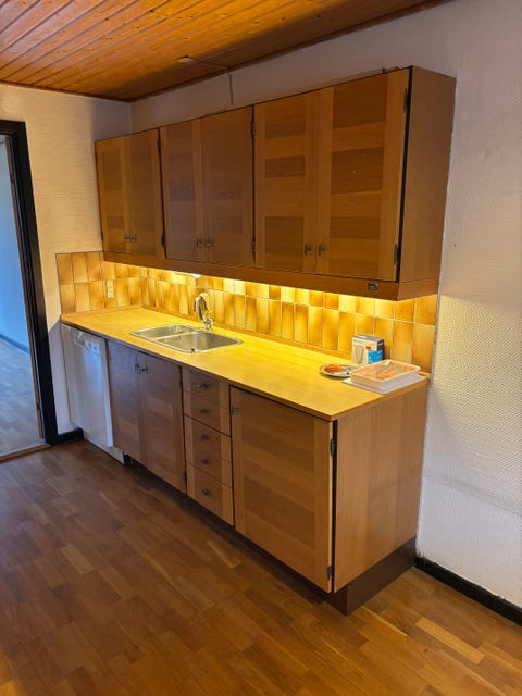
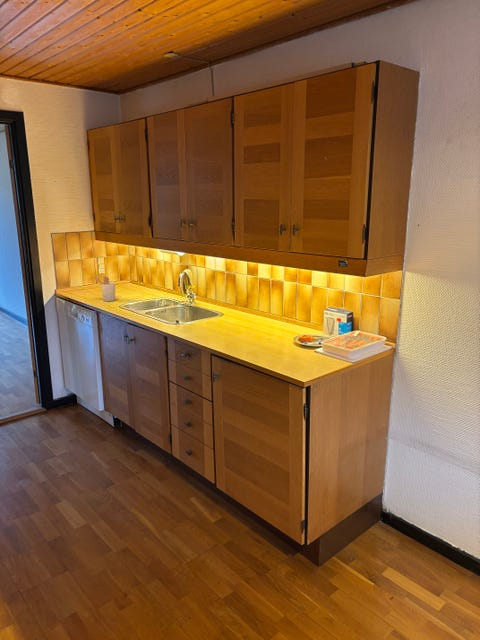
+ utensil holder (104, 287)
